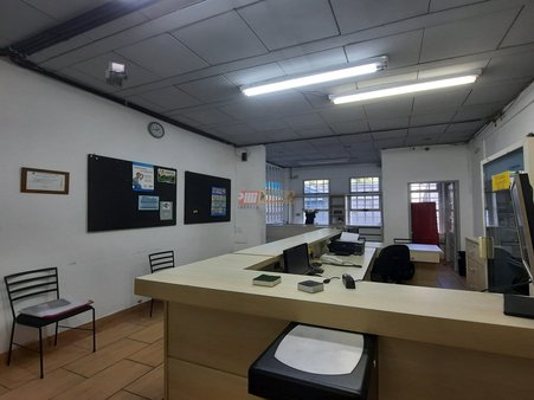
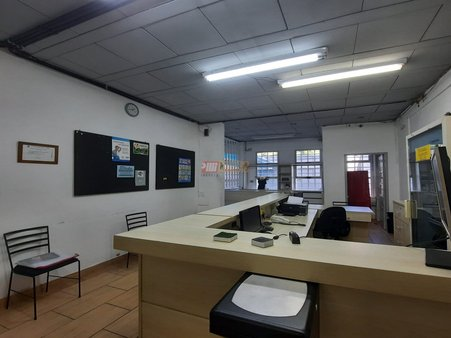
- security camera (116, 73)
